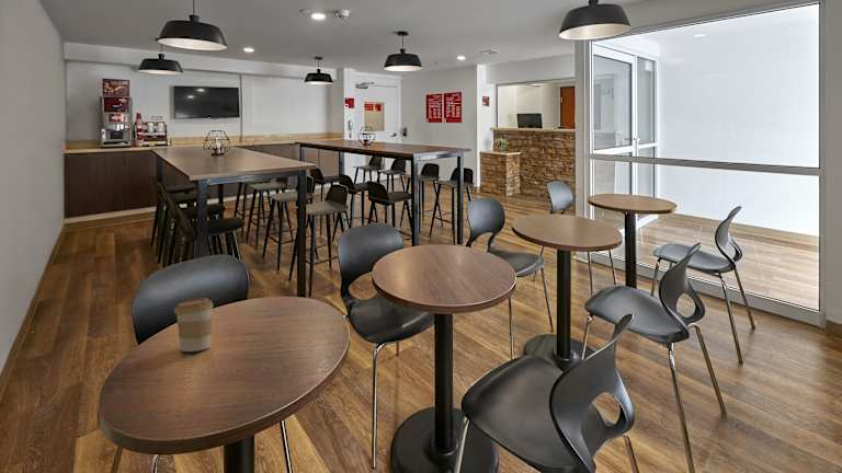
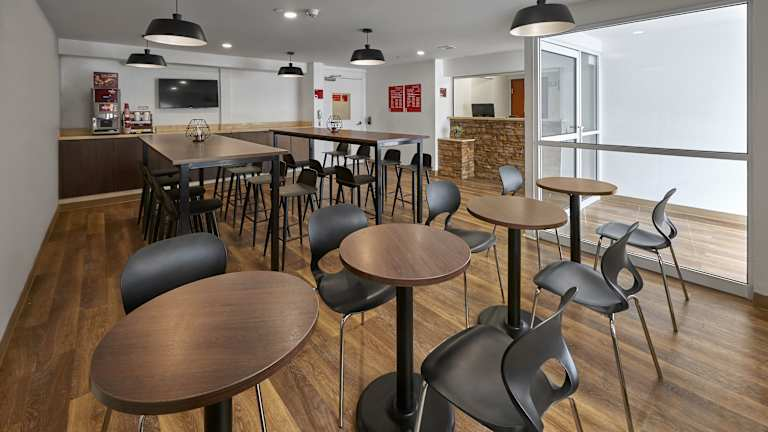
- coffee cup (194, 323)
